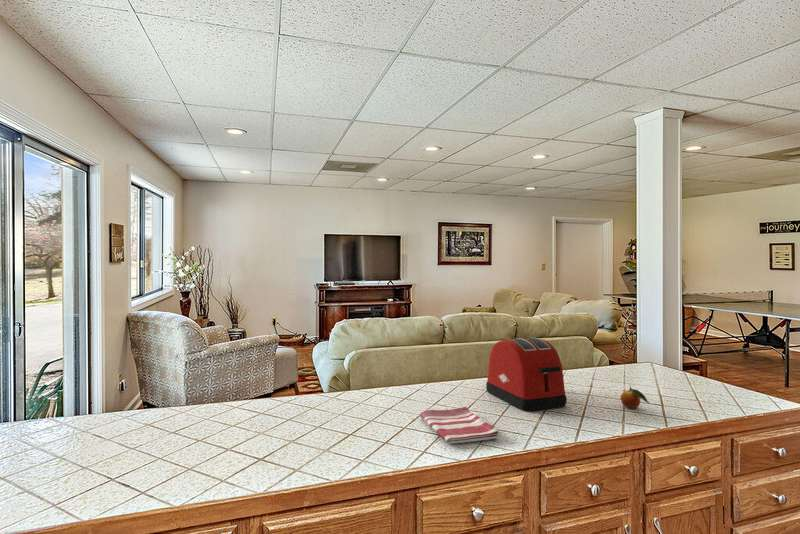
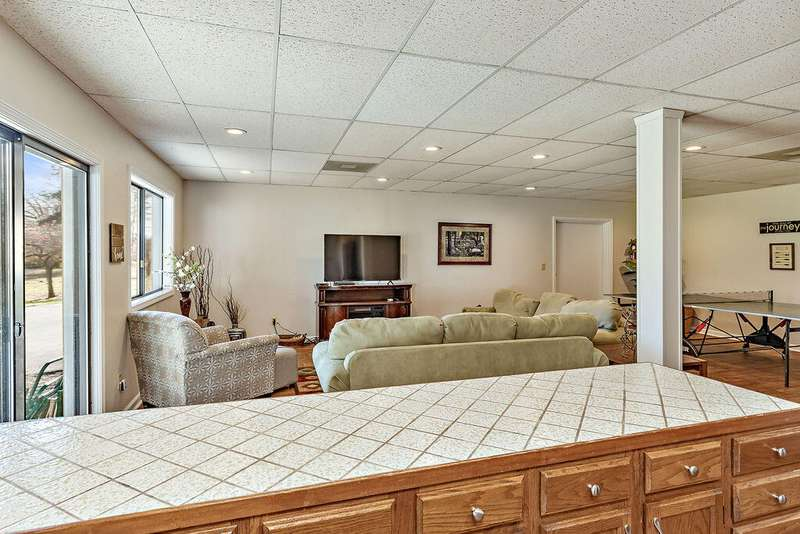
- fruit (635, 397)
- dish towel (457, 423)
- toaster (525, 368)
